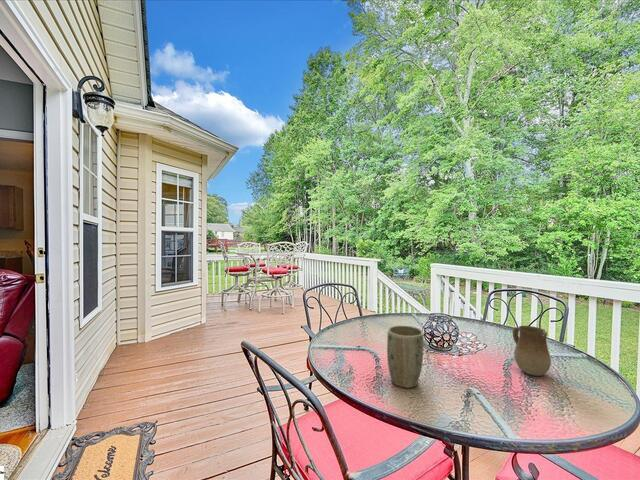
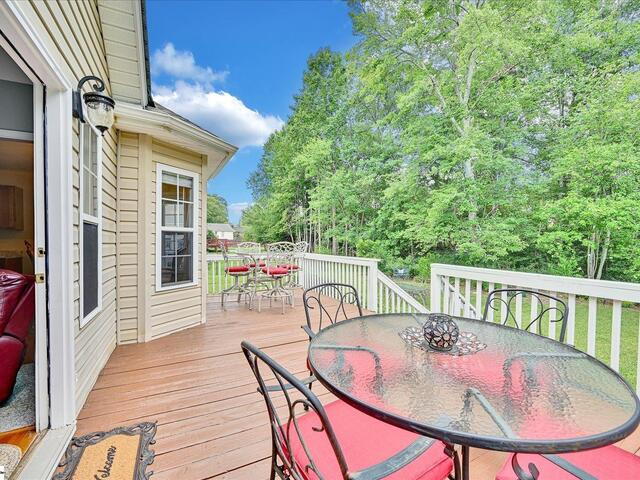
- ceramic jug (528, 348)
- plant pot (405, 356)
